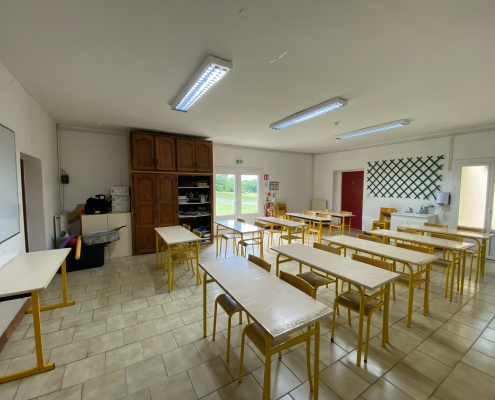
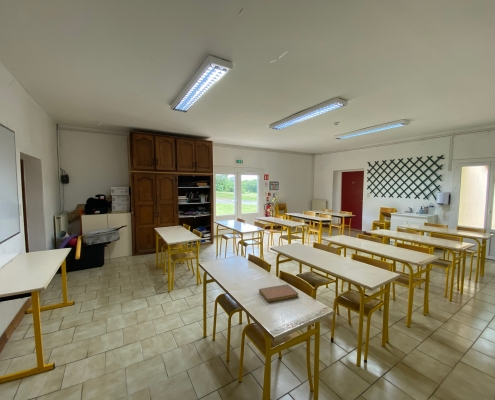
+ notebook (278, 292)
